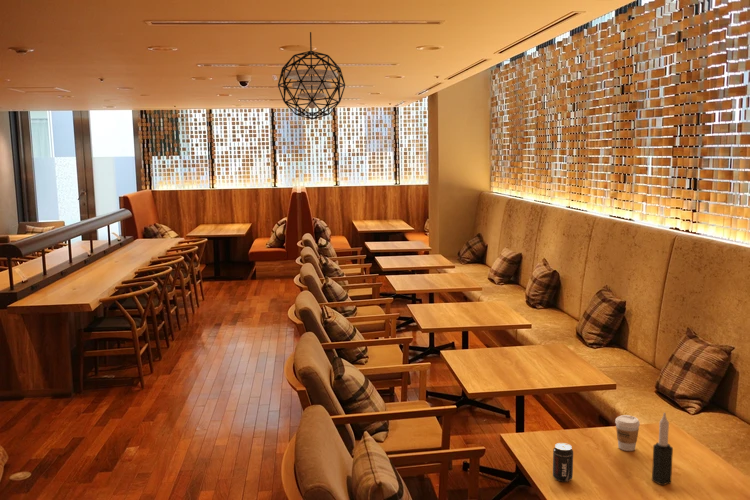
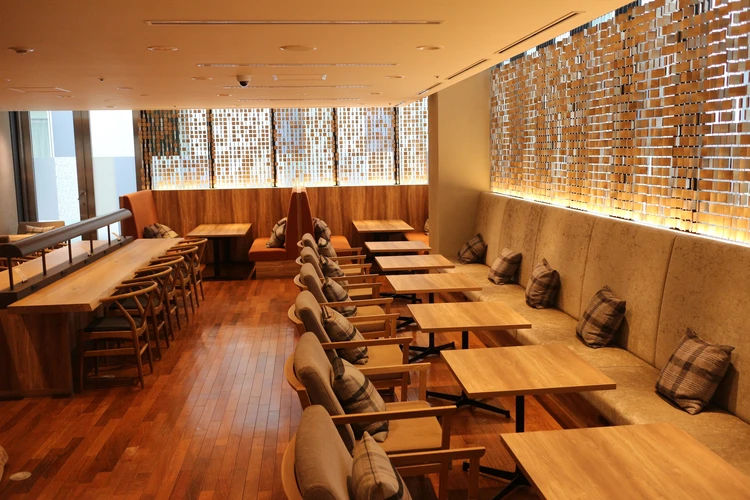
- candle (663, 447)
- coffee cup (627, 432)
- pendant light (311, 76)
- beverage can (562, 462)
